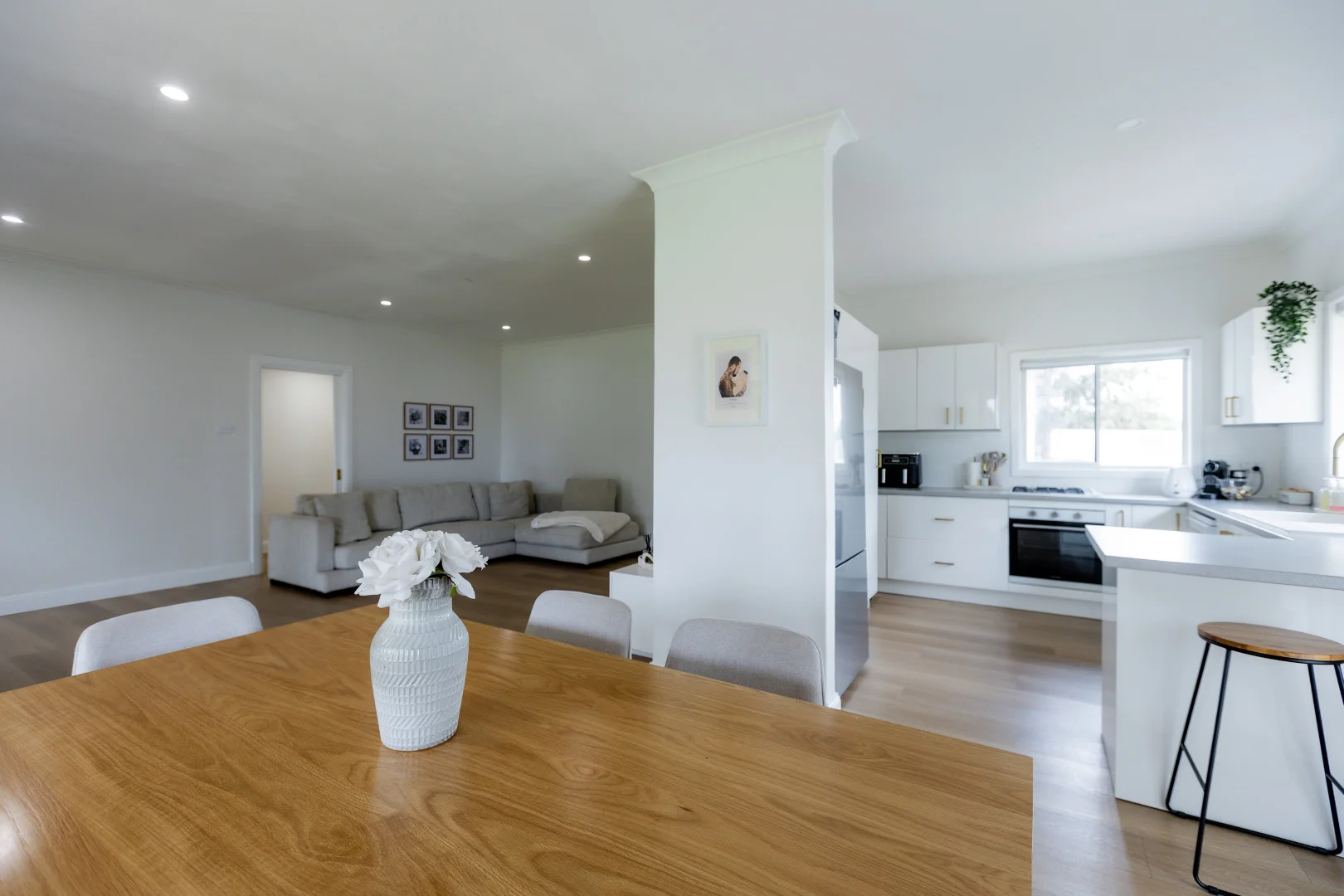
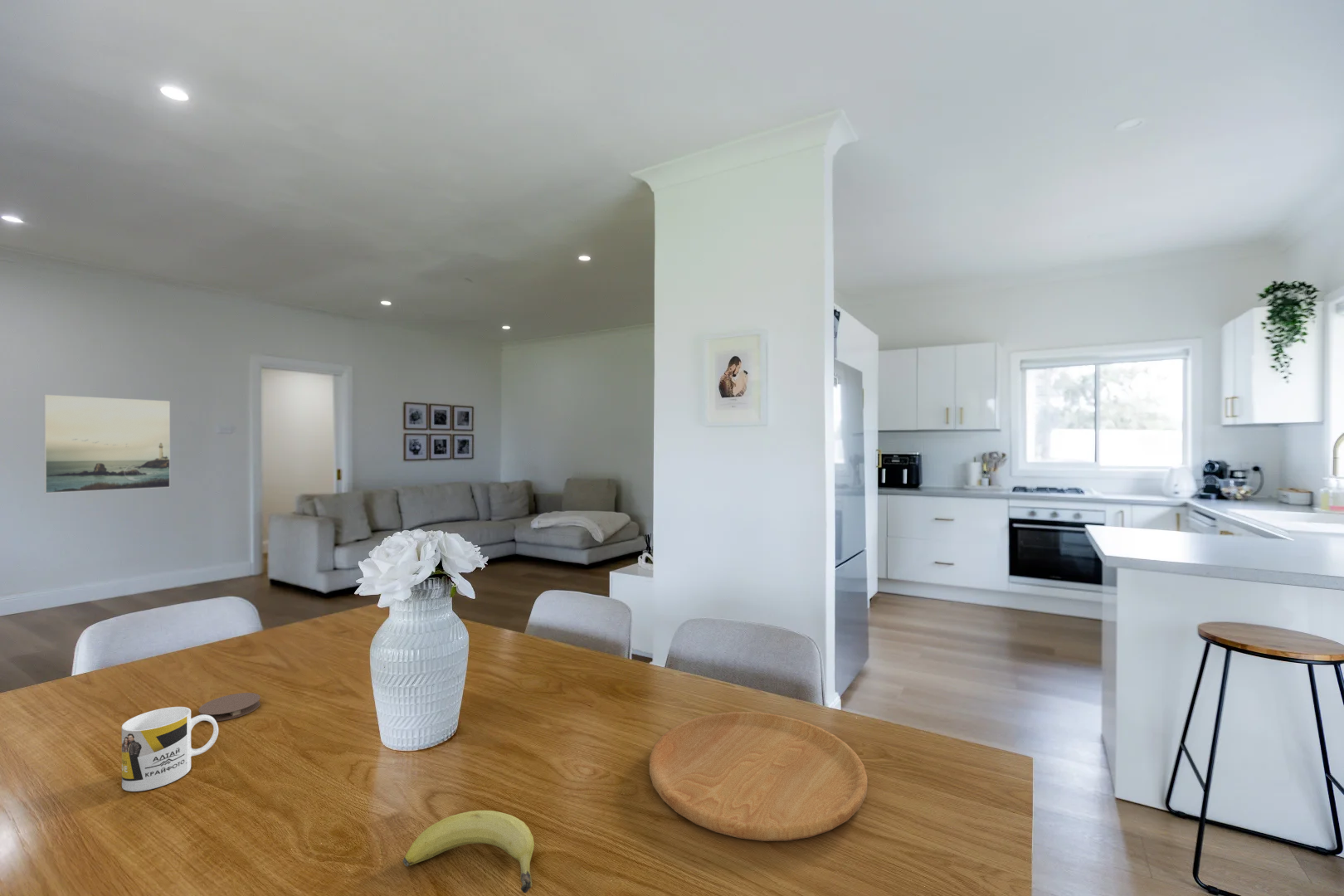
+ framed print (110, 444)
+ cutting board (755, 766)
+ coaster (230, 706)
+ fruit (480, 843)
+ mug (172, 743)
